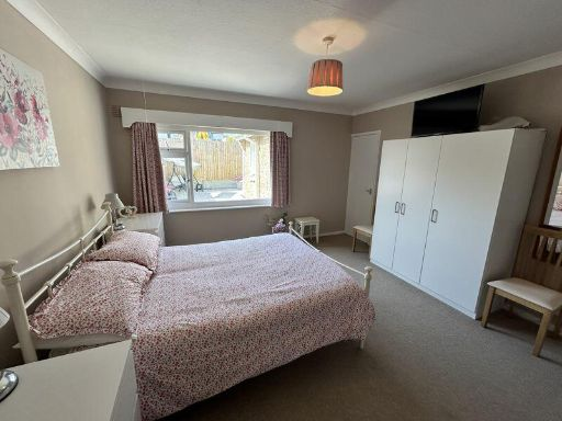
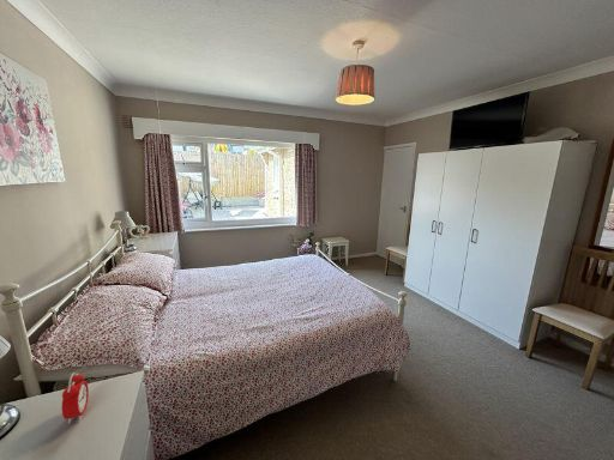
+ alarm clock (74, 394)
